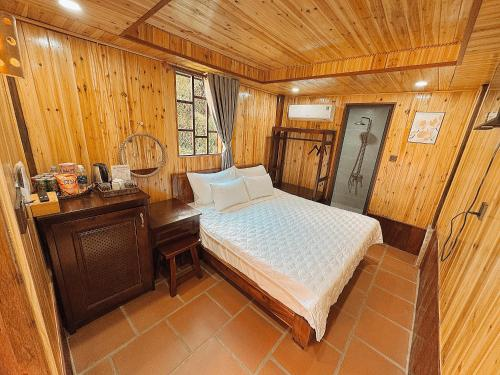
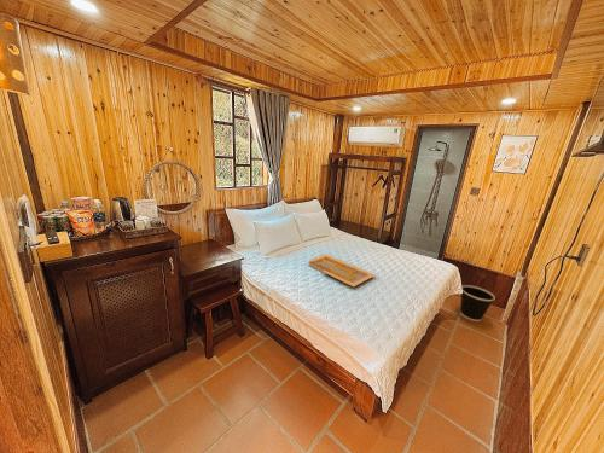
+ wastebasket (474, 303)
+ serving tray (337, 268)
